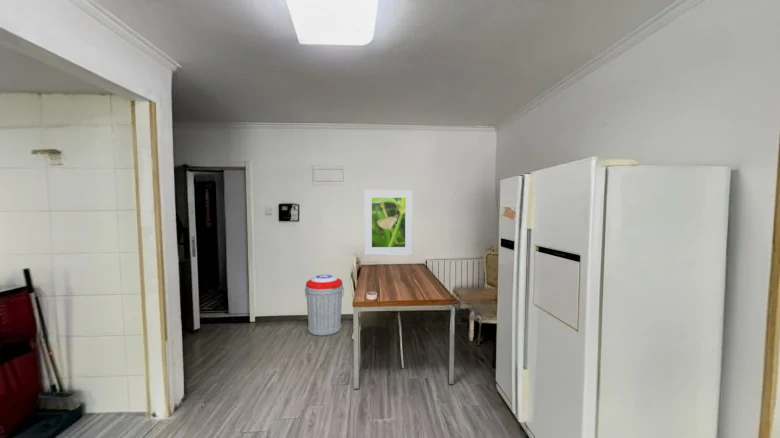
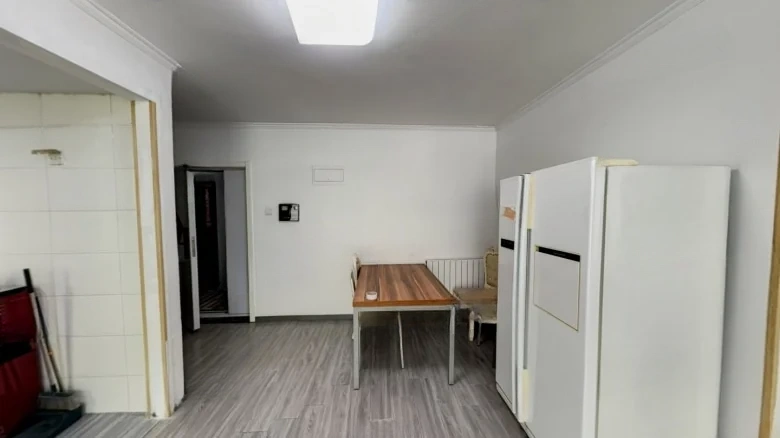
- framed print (388, 222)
- trash can (324, 302)
